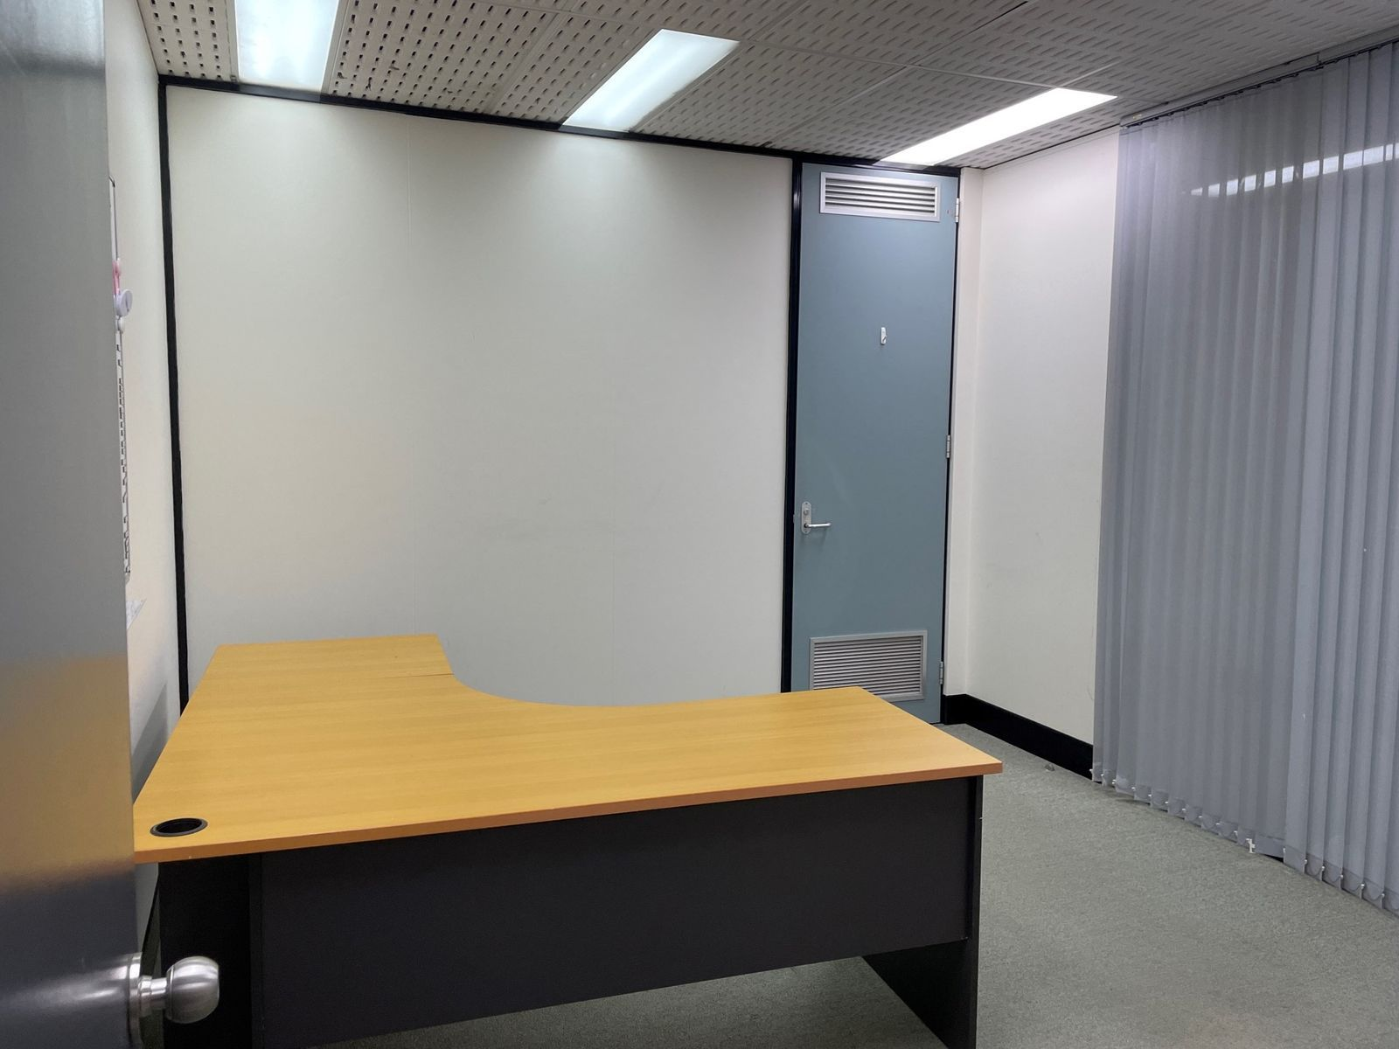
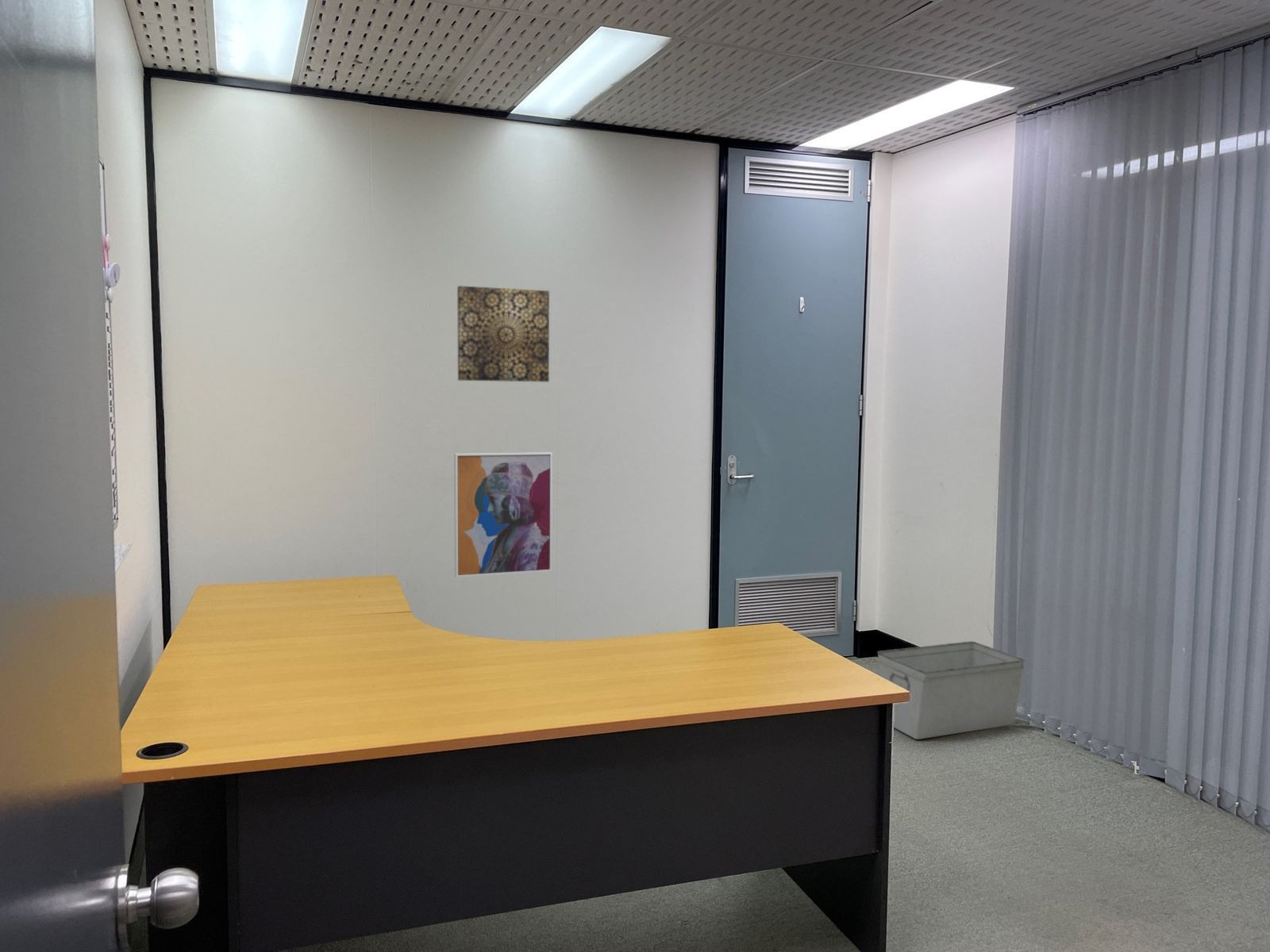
+ wall art (504, 513)
+ wall art (504, 335)
+ storage bin (949, 689)
